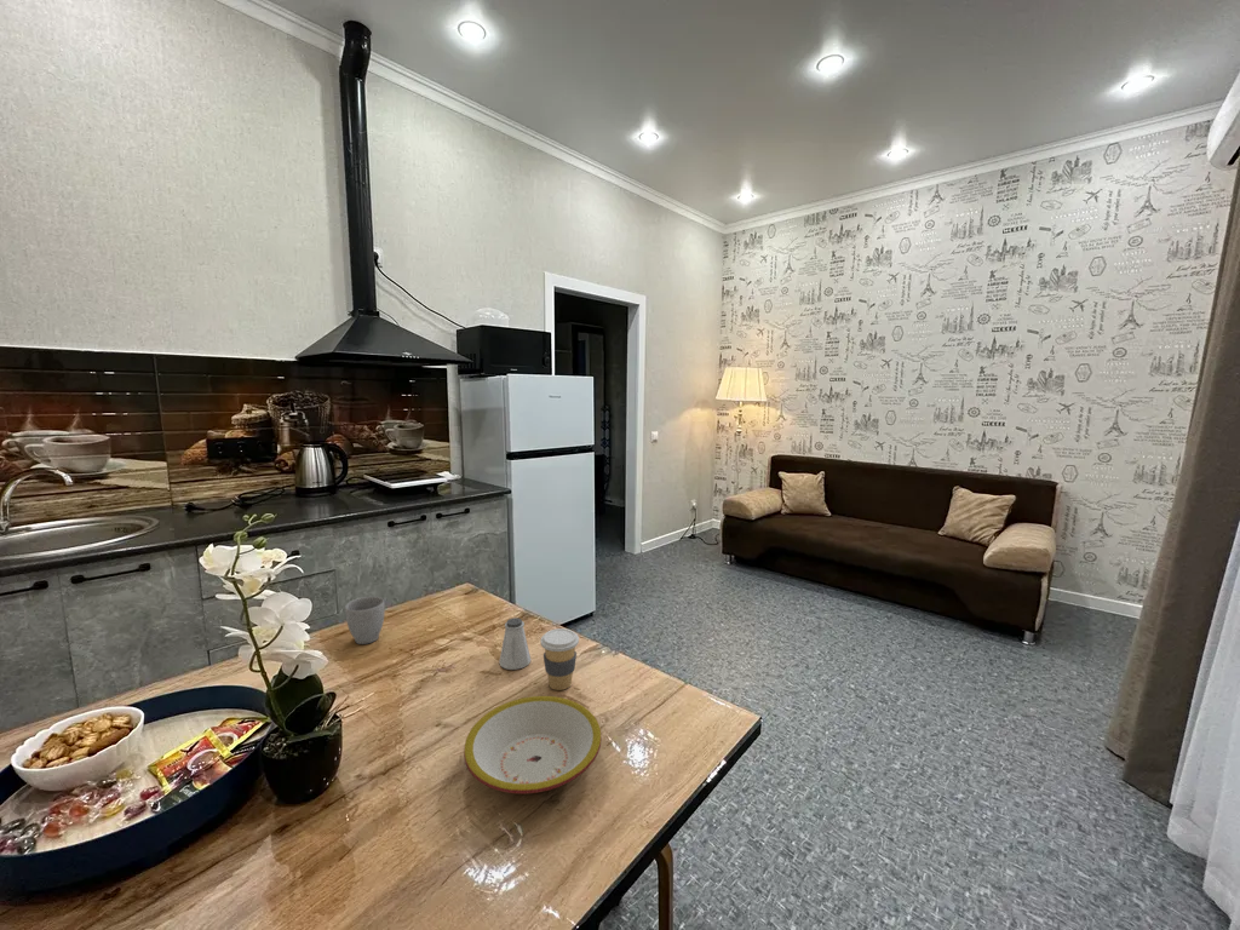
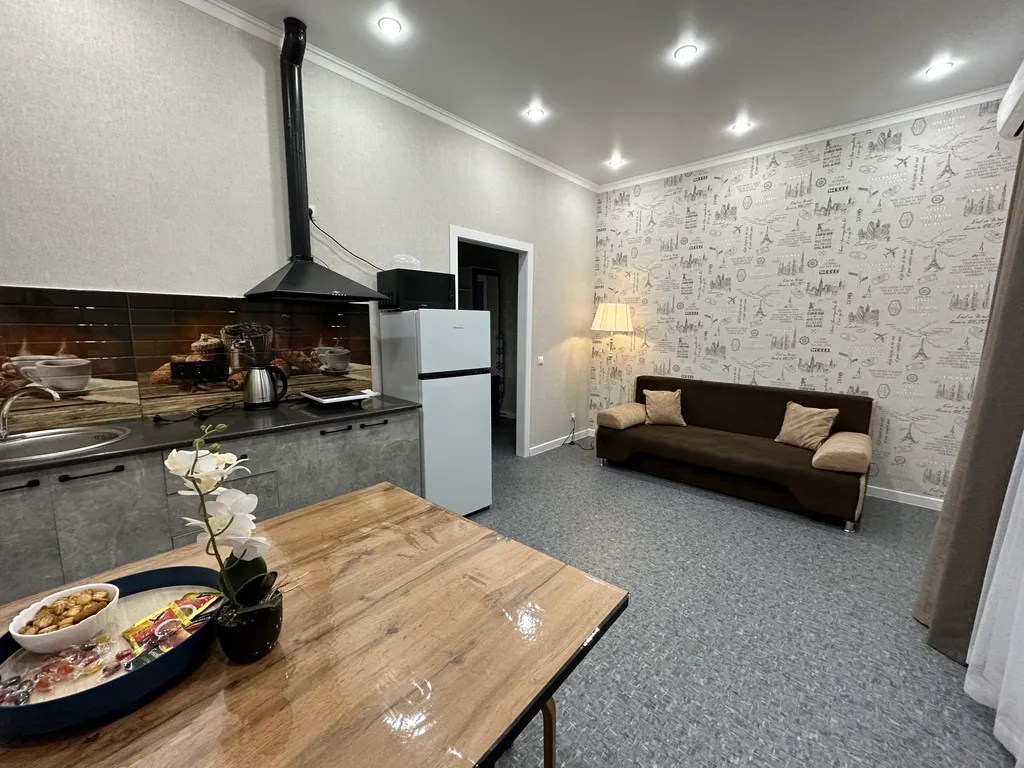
- saltshaker (515, 641)
- mug (366, 618)
- coffee cup (559, 660)
- bowl (534, 748)
